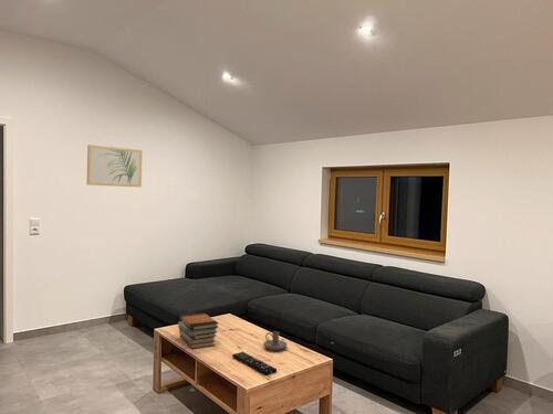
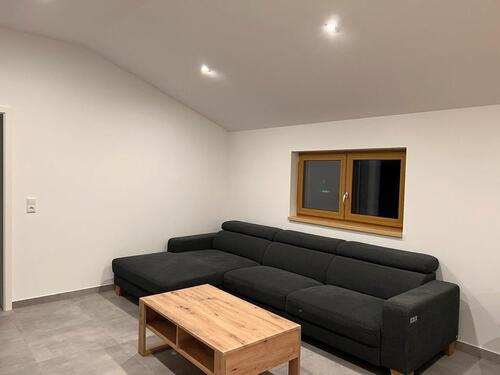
- wall art (115, 167)
- candle holder (273, 339)
- remote control (253, 362)
- book stack (197, 329)
